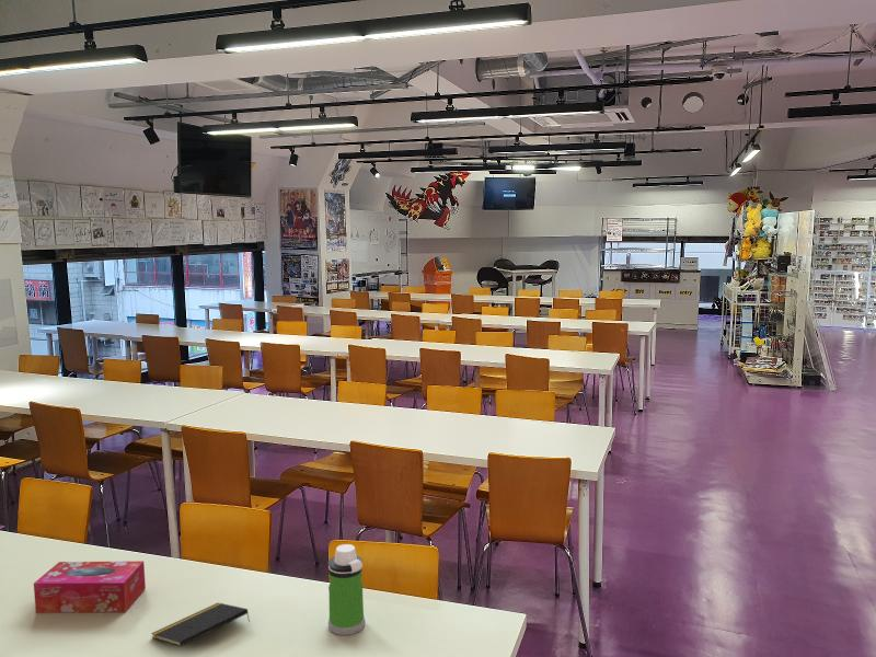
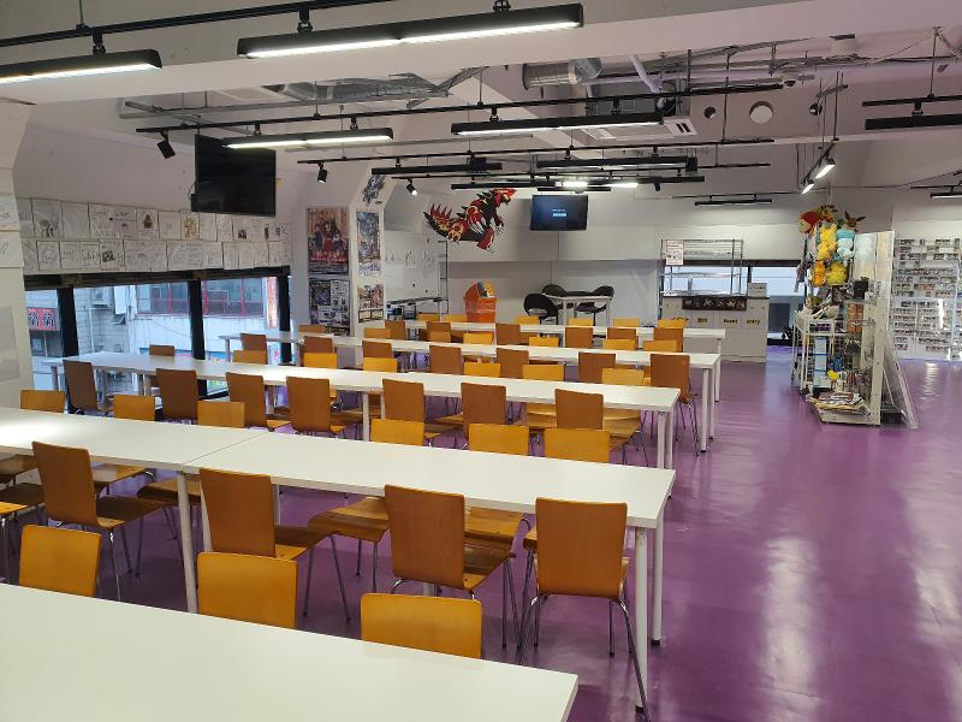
- notepad (200, 623)
- water bottle (346, 587)
- tissue box (91, 586)
